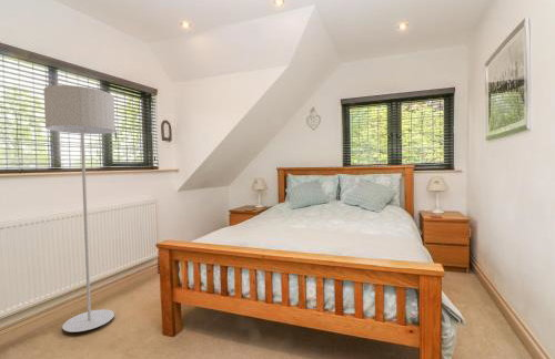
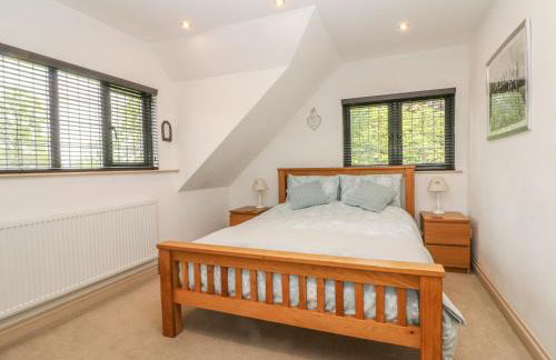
- floor lamp (84, 209)
